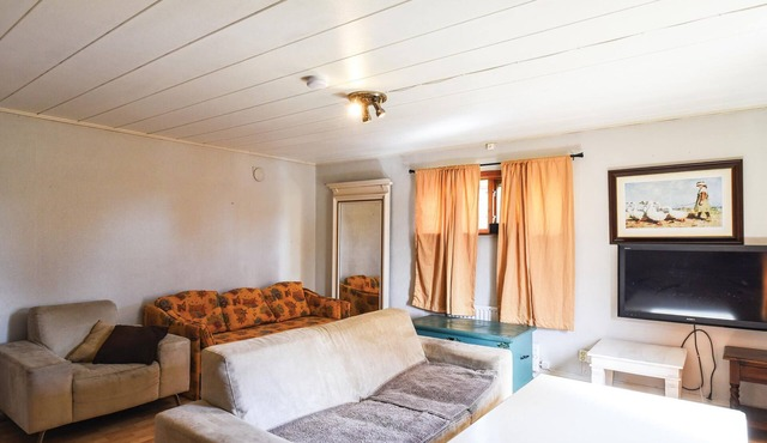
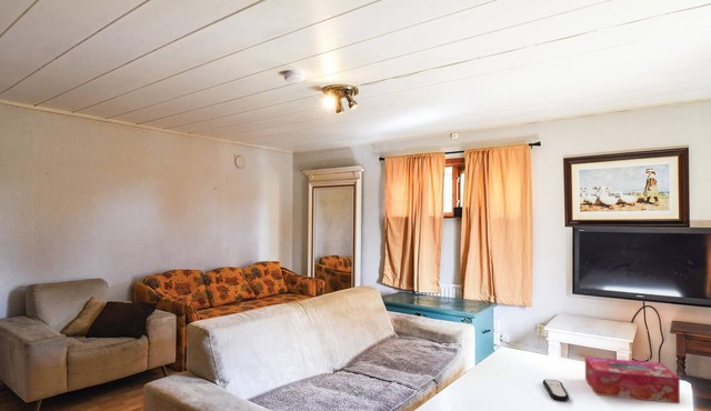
+ tissue box (629, 378)
+ remote control (555, 389)
